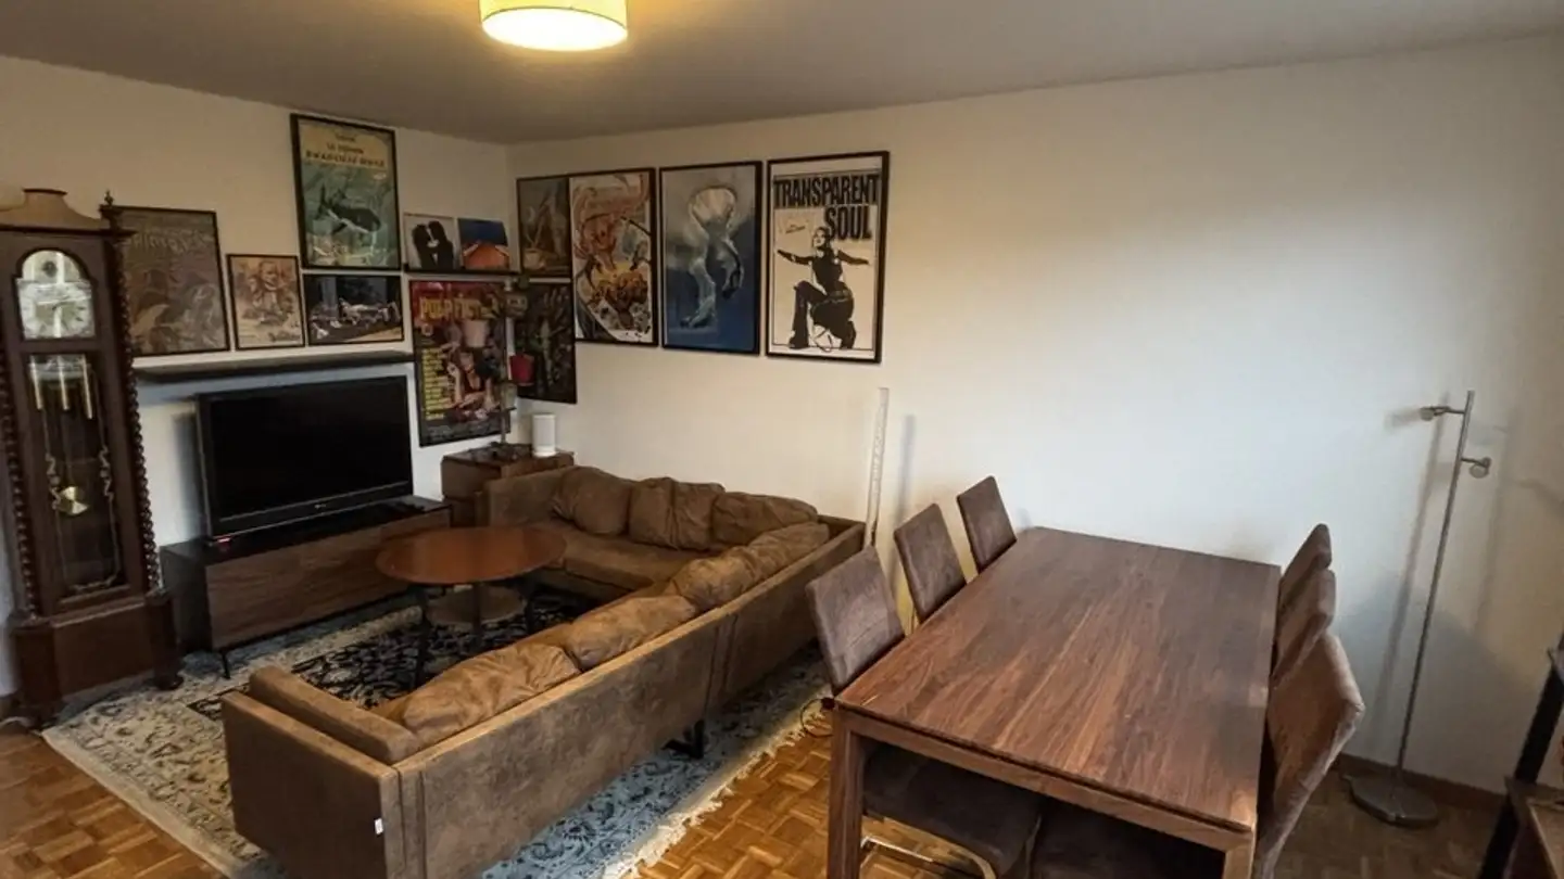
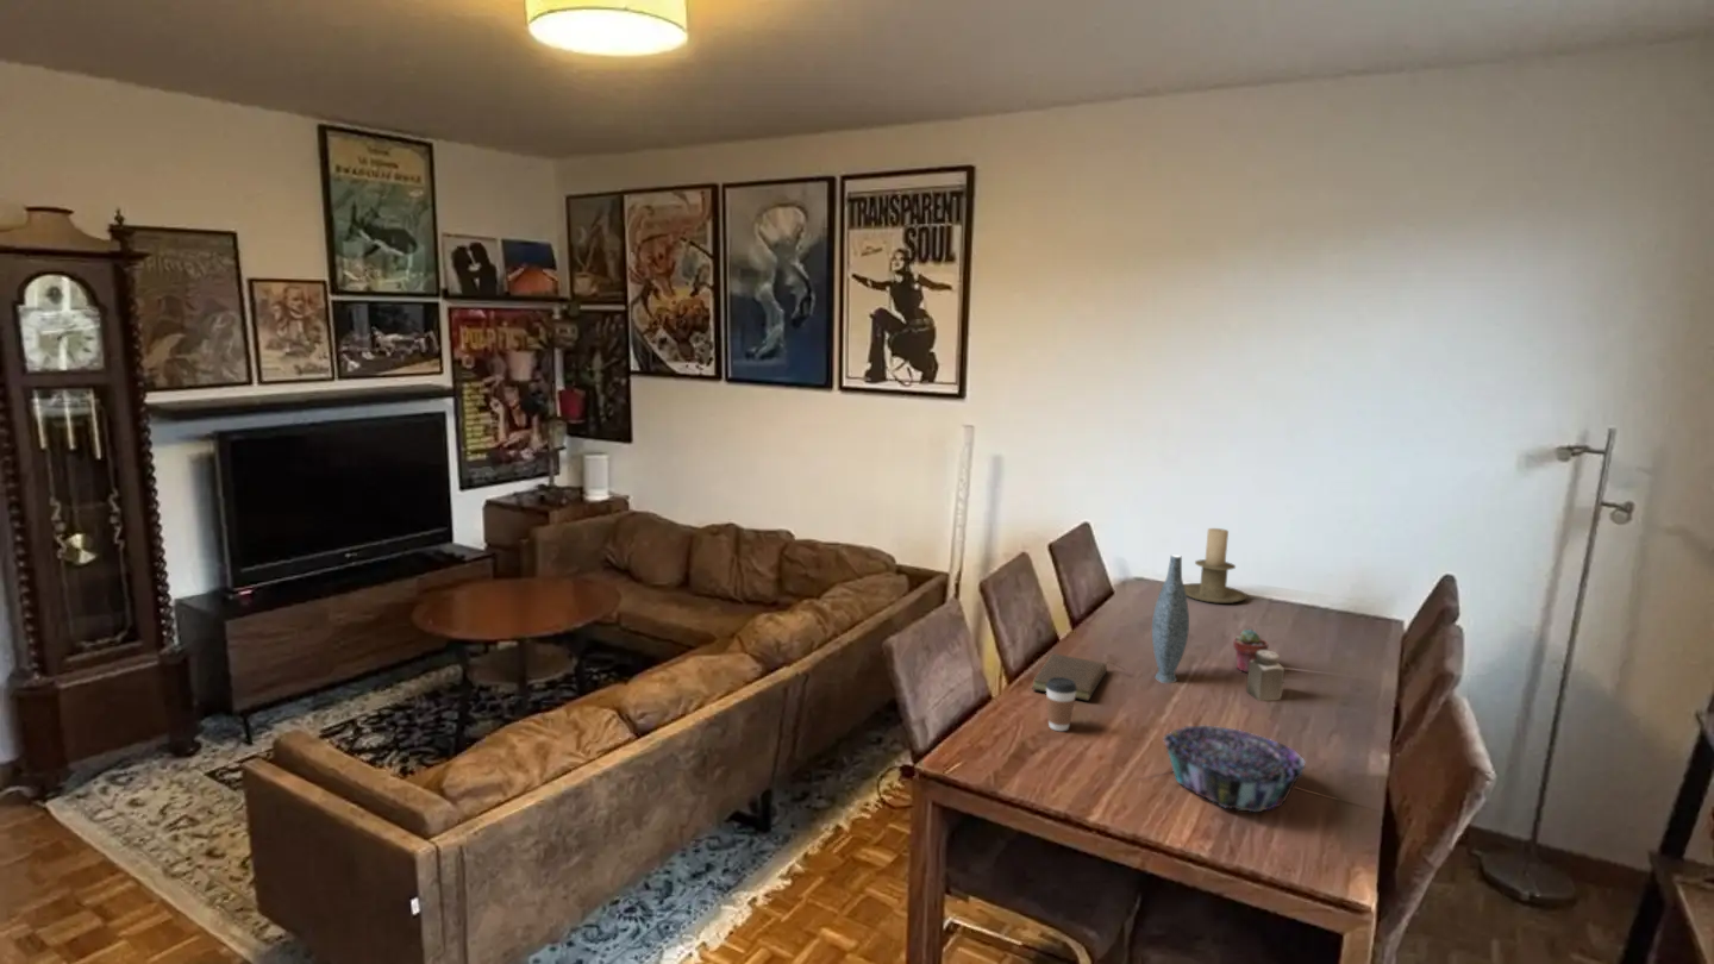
+ candle holder (1215, 562)
+ potted succulent (1250, 649)
+ book (1078, 676)
+ decorative bowl (1231, 769)
+ coffee cup (1059, 703)
+ vase (1170, 618)
+ salt shaker (1265, 674)
